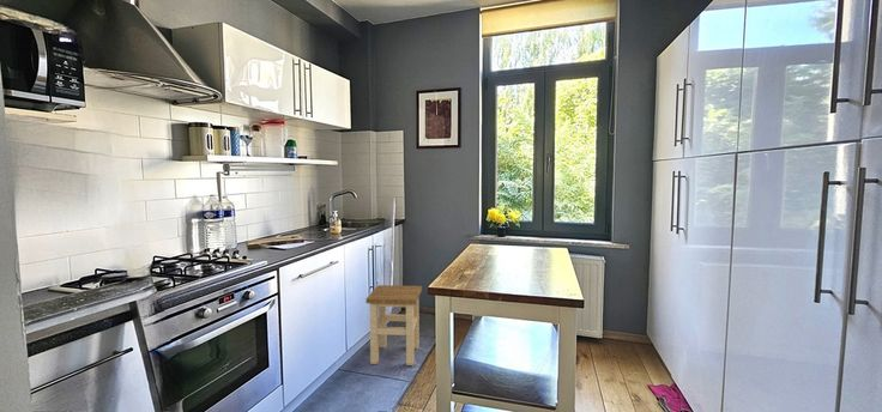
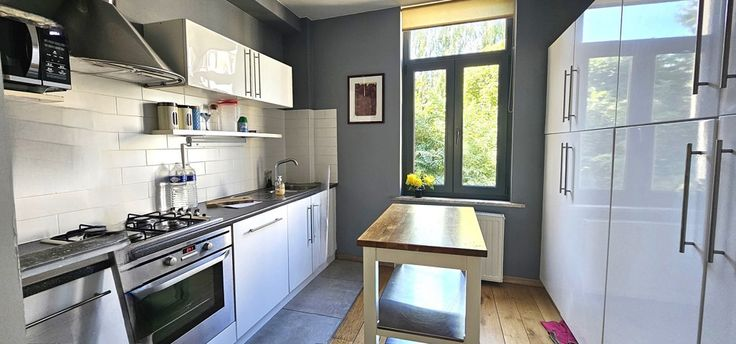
- stool (395, 320)
